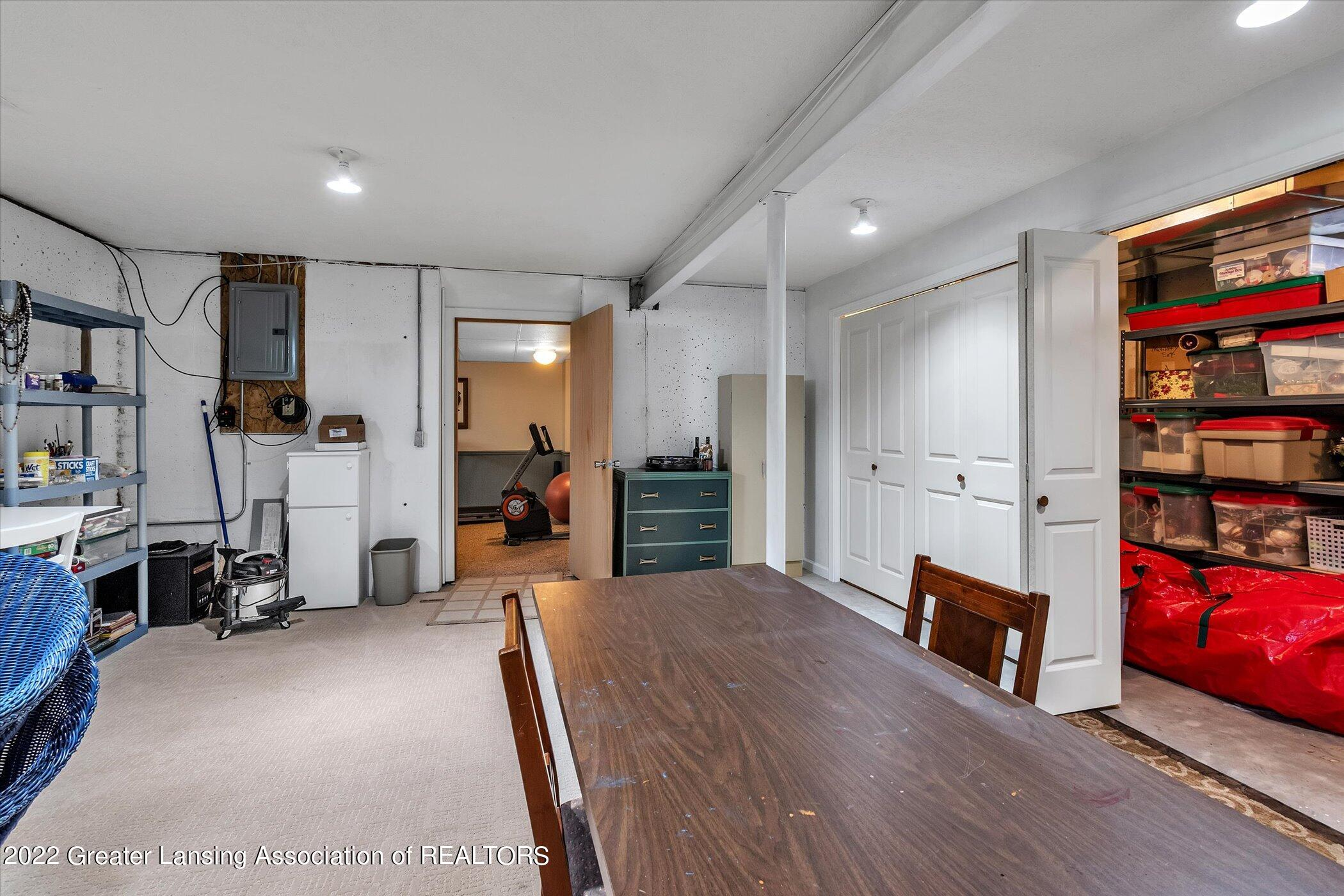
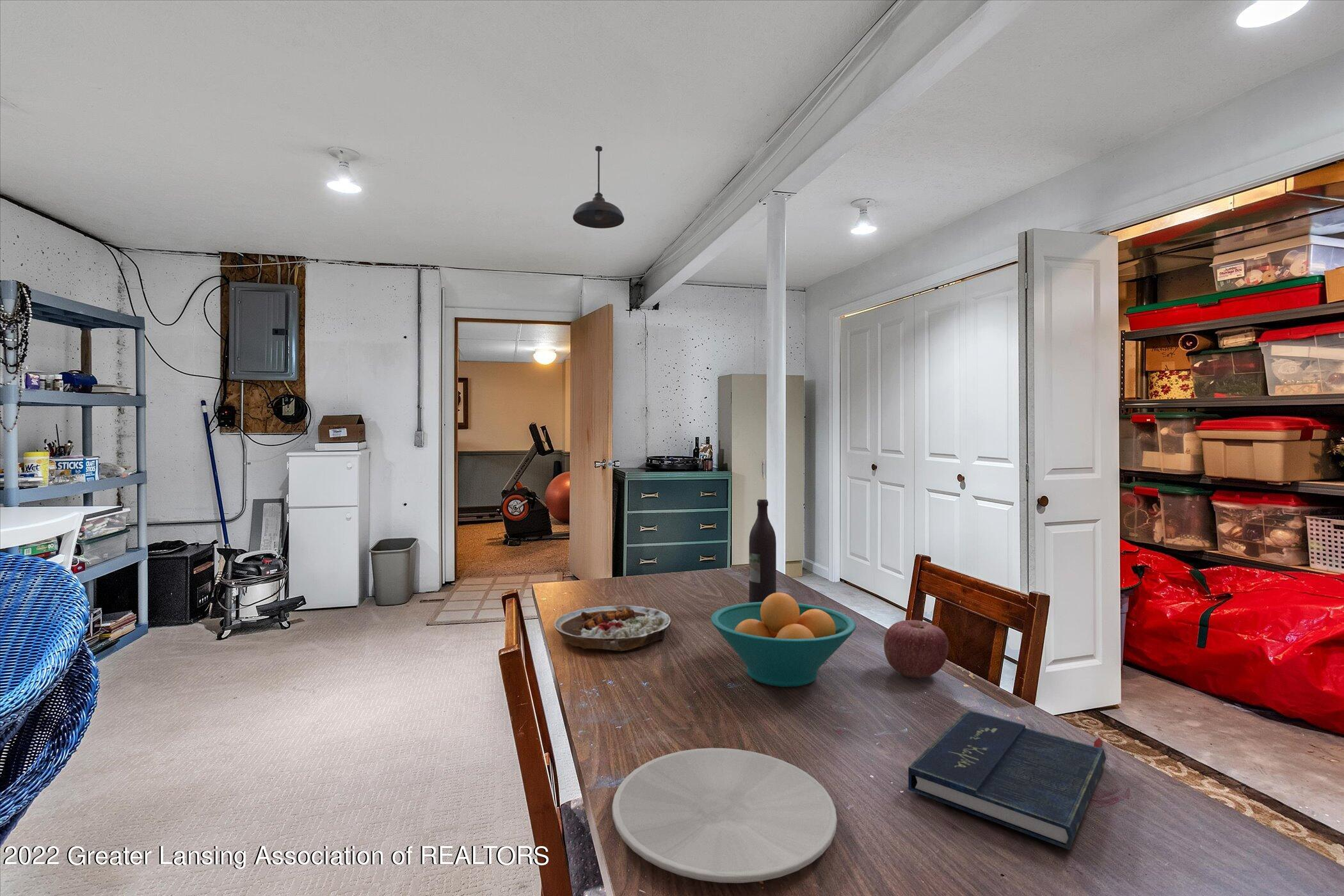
+ pendant light (598, 183)
+ wine bottle (762, 556)
+ plate (613, 621)
+ book (1019, 755)
+ apple (915, 648)
+ fruit bowl (781, 634)
+ plate (723, 807)
